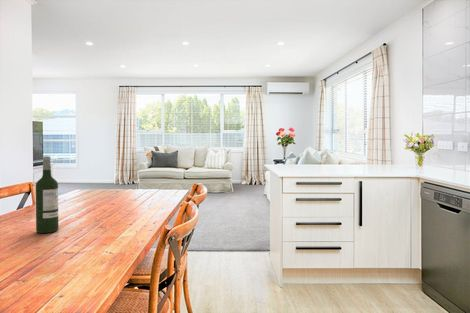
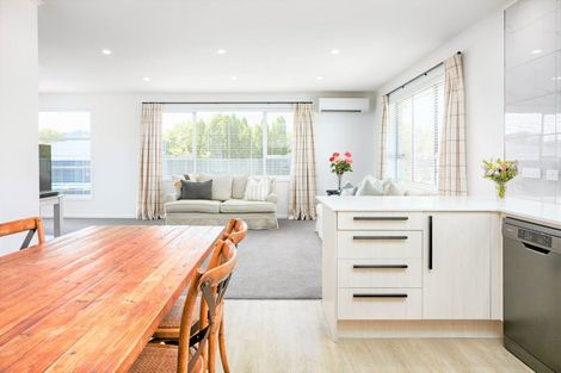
- wine bottle (47, 193)
